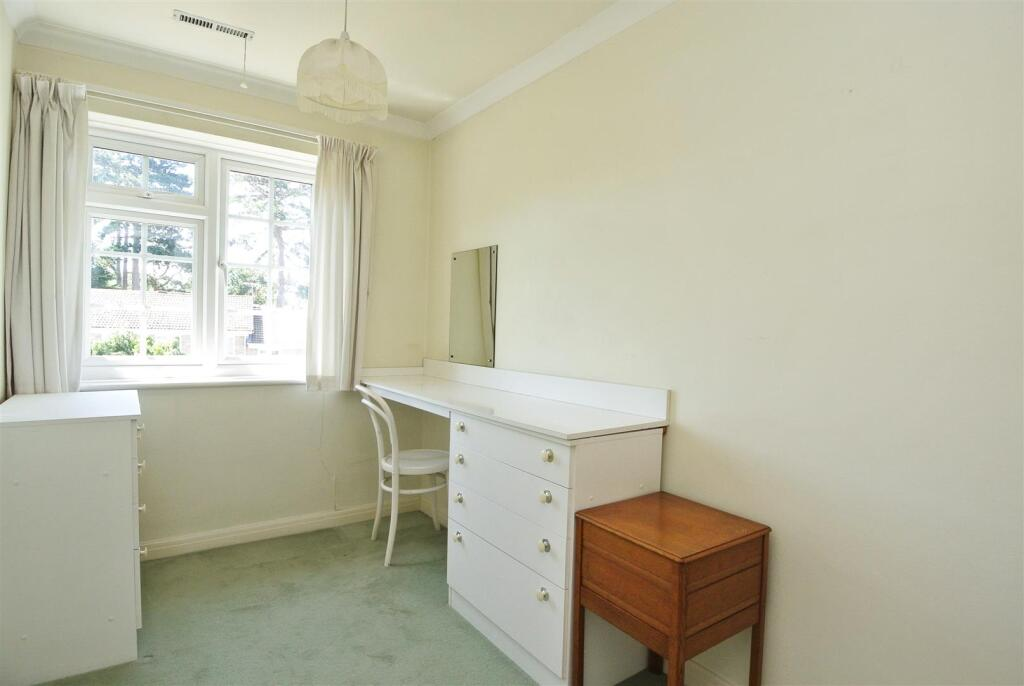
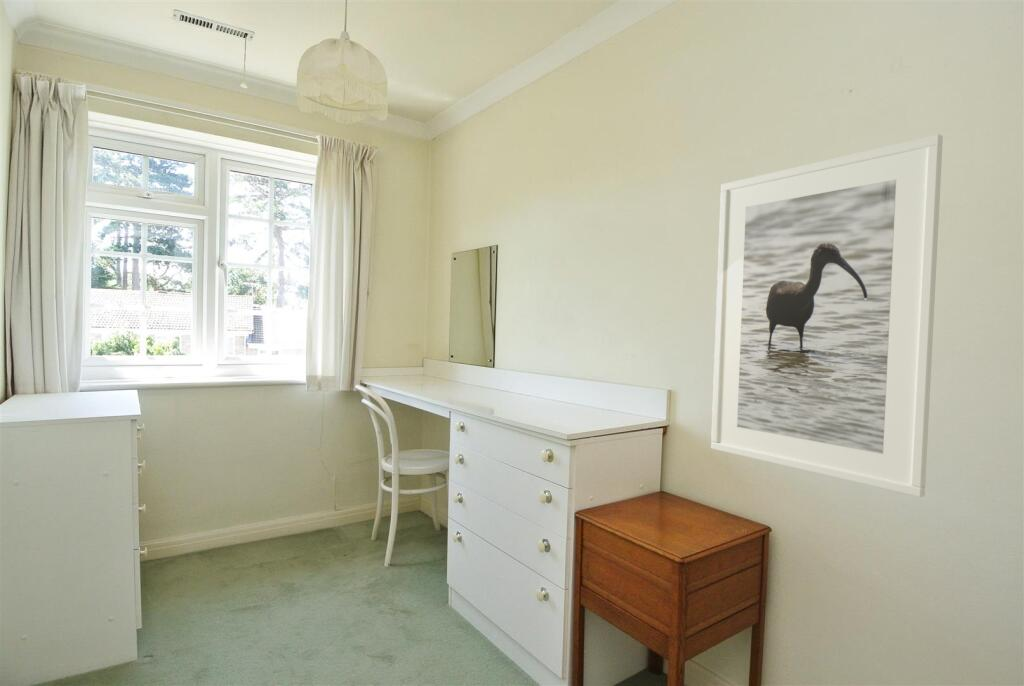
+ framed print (808, 317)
